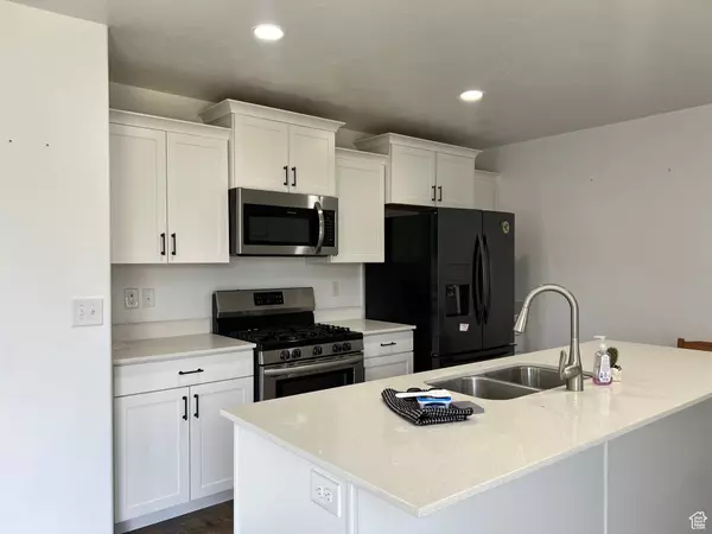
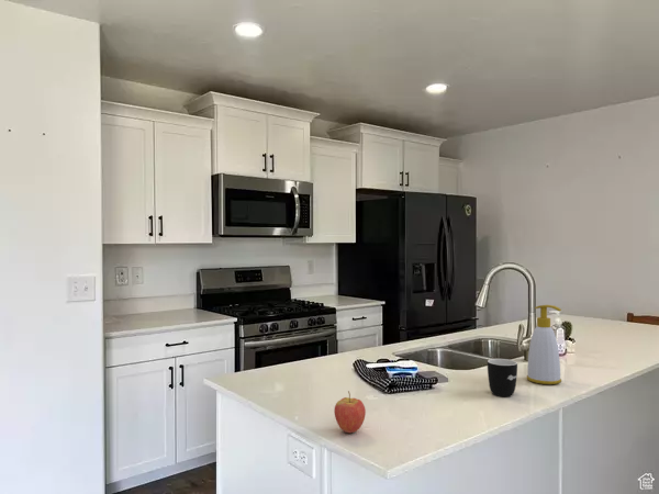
+ soap bottle (544, 343)
+ mug (504, 377)
+ fruit (349, 412)
